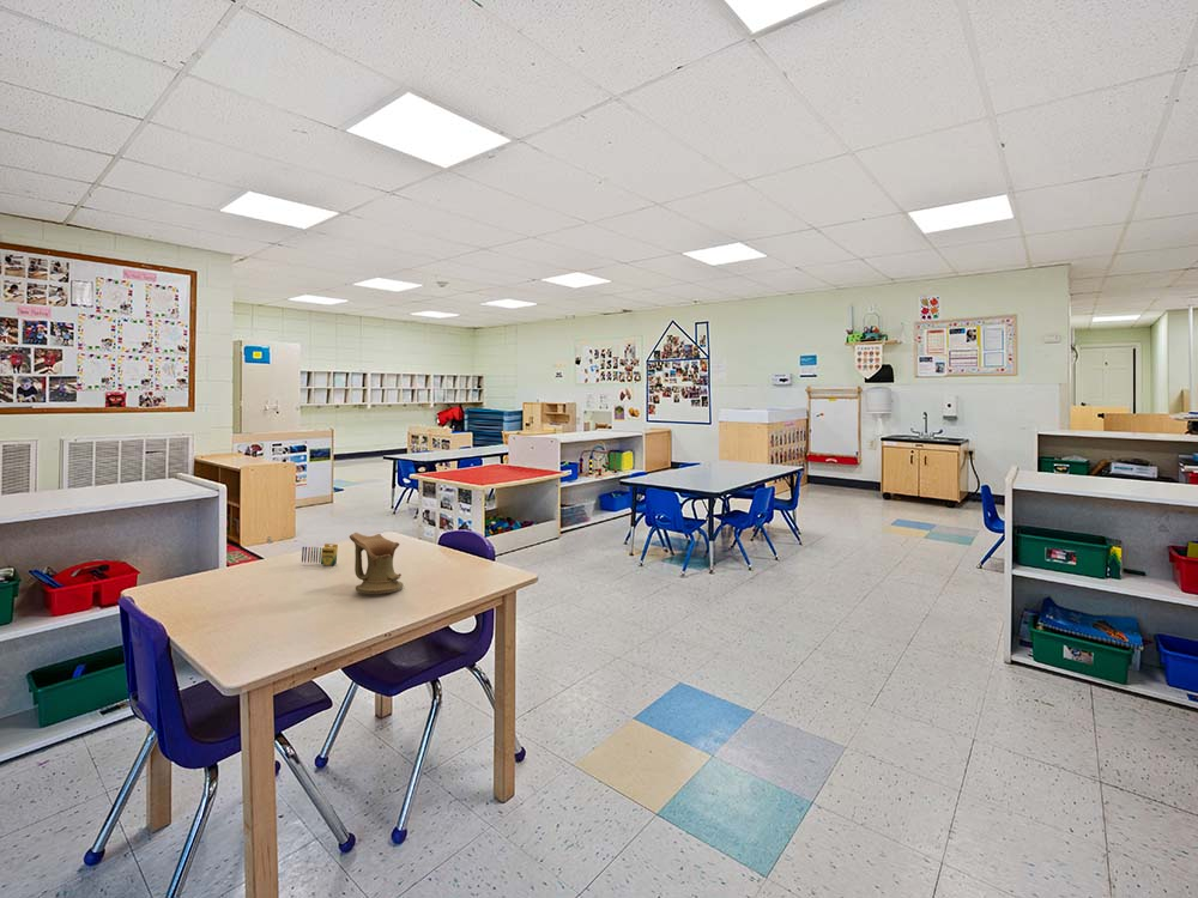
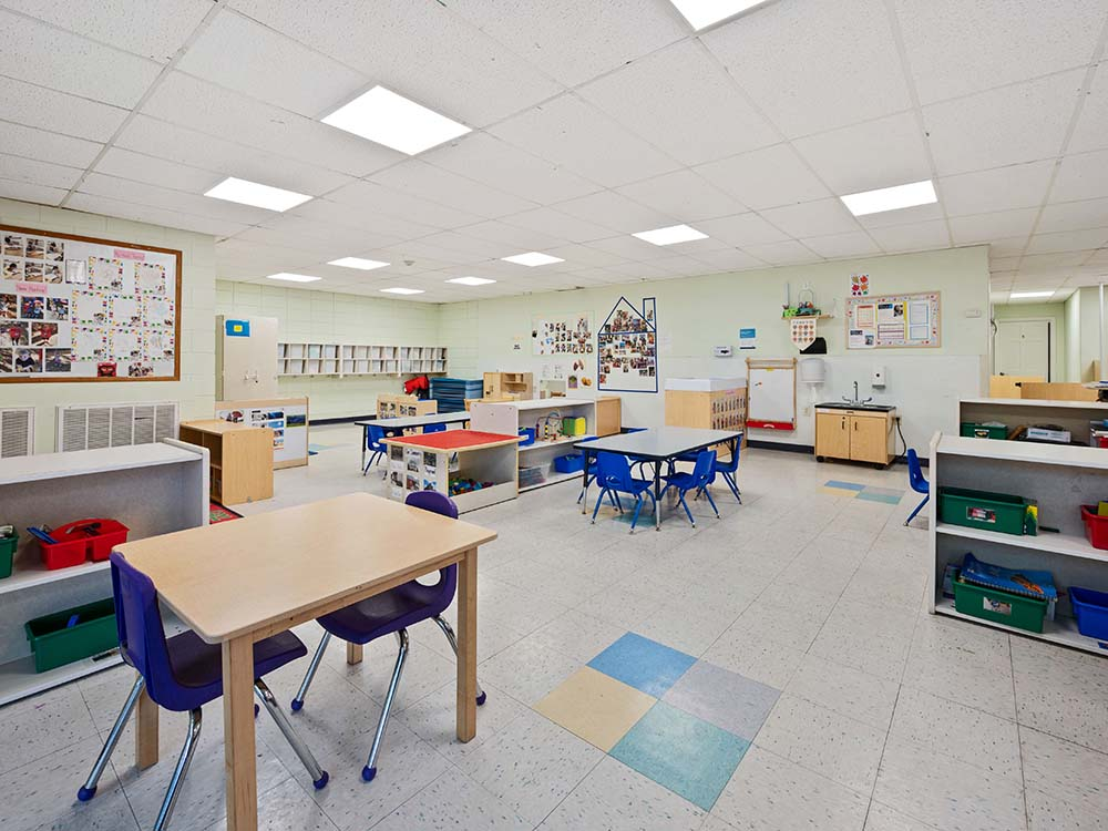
- wooden bowl (376, 560)
- crayon (320, 553)
